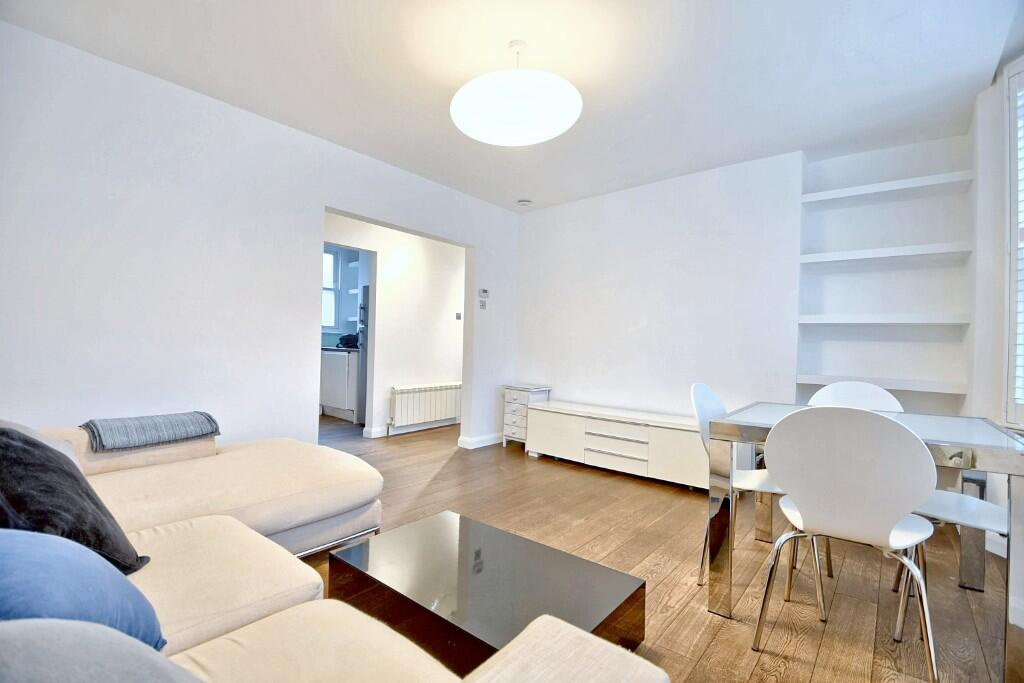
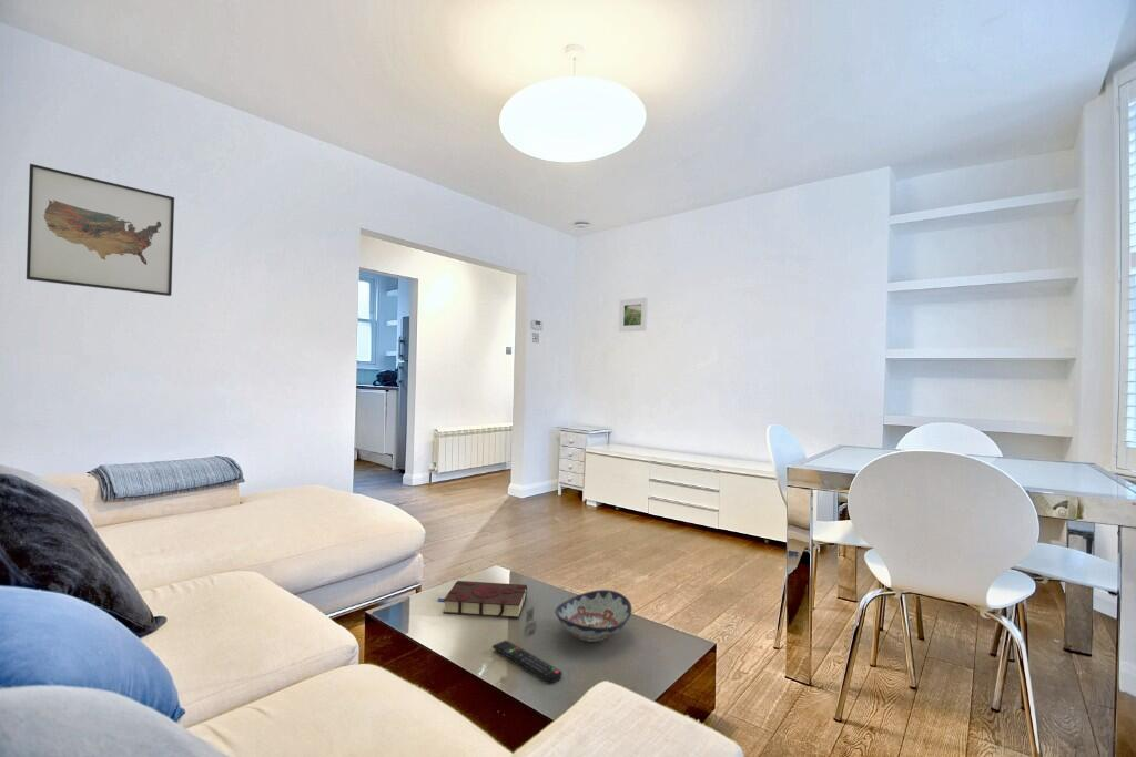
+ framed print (632, 315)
+ wall art (105, 235)
+ remote control (526, 659)
+ book (479, 597)
+ decorative bowl (592, 620)
